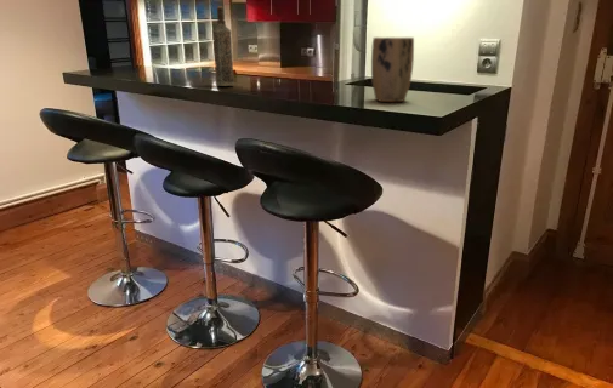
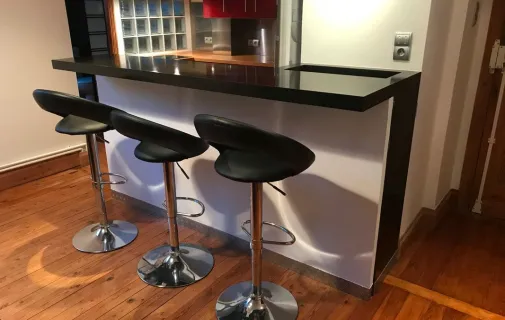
- bottle (222, 47)
- plant pot (391, 69)
